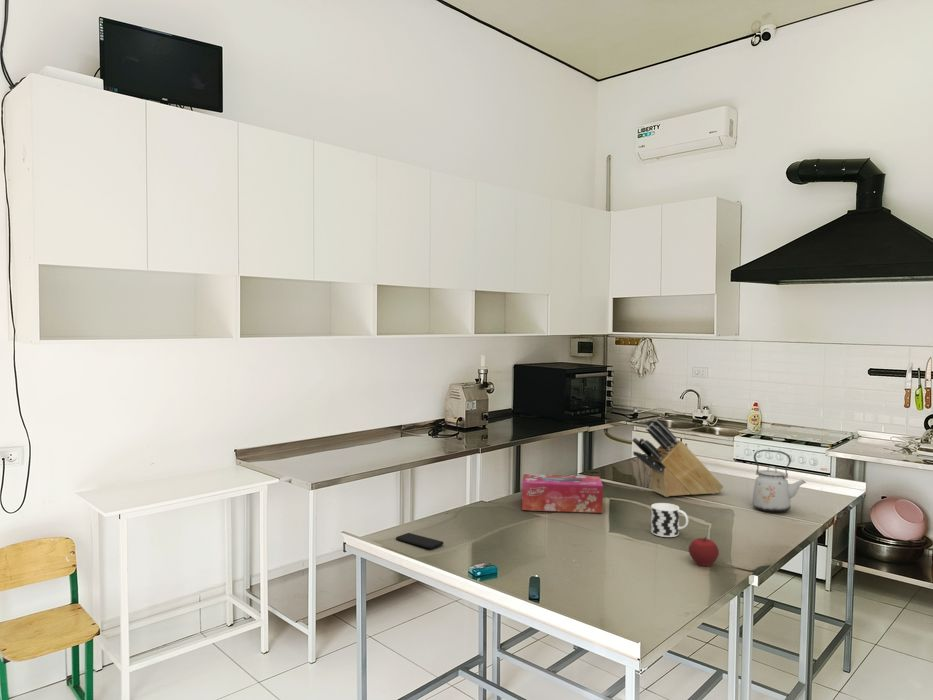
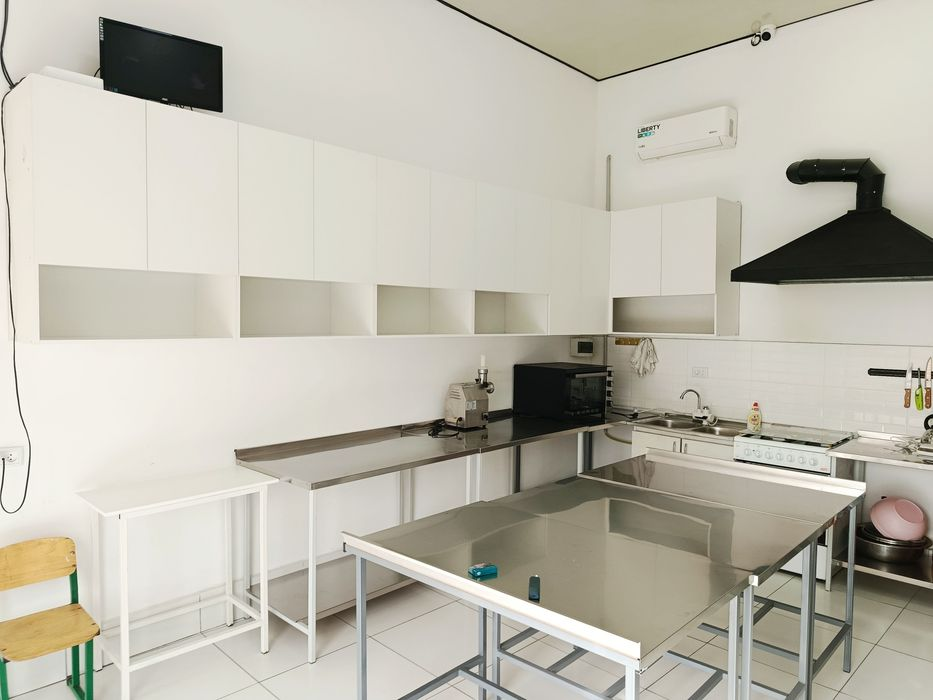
- cup (669, 520)
- smartphone (419, 540)
- knife block (676, 455)
- tissue box (561, 492)
- kettle (779, 480)
- apple (703, 550)
